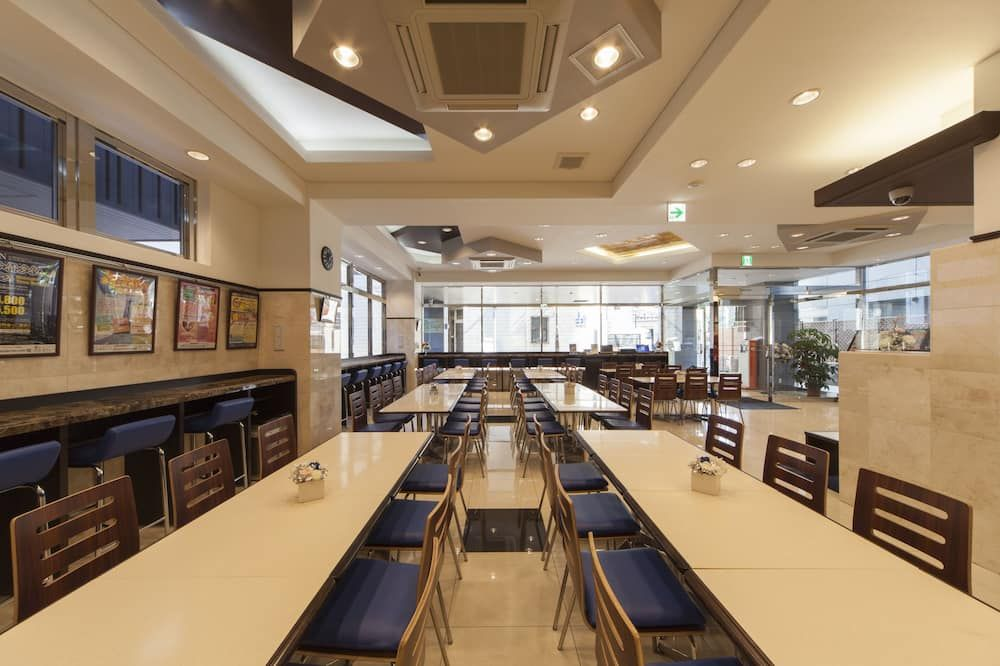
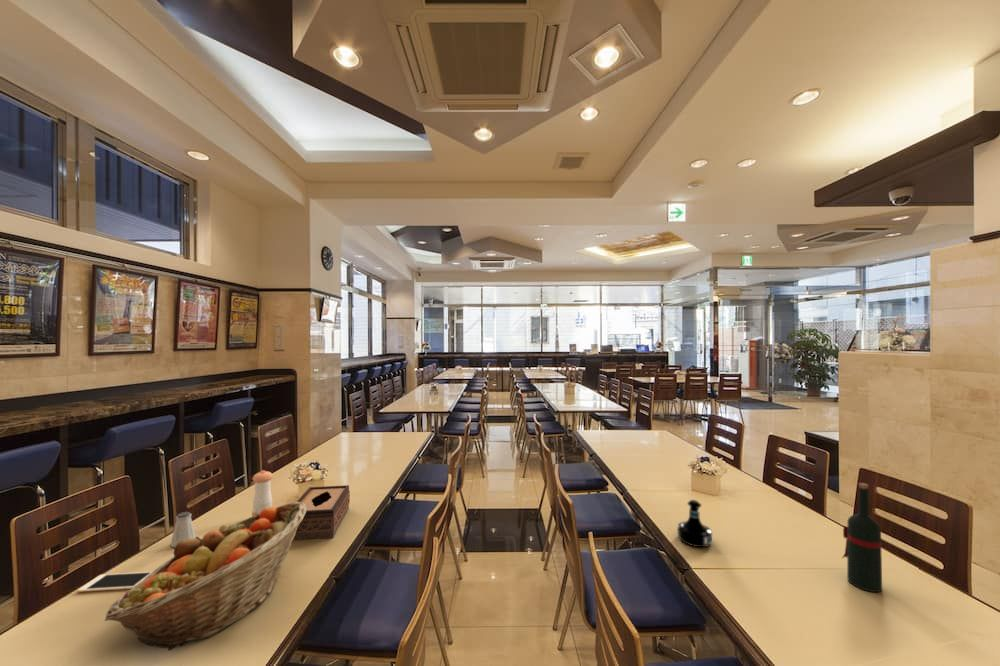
+ cell phone (118, 581)
+ pepper shaker (262, 494)
+ wine bottle (860, 532)
+ tissue box (320, 510)
+ fruit basket (222, 563)
+ saltshaker (183, 527)
+ tequila bottle (694, 520)
